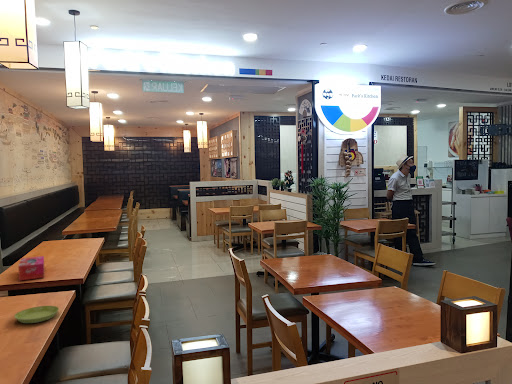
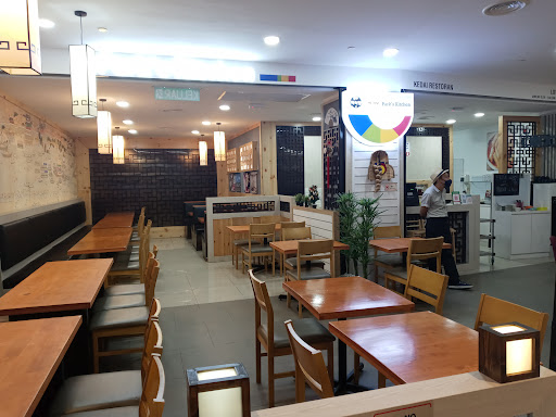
- tissue box (32, 267)
- saucer (37, 314)
